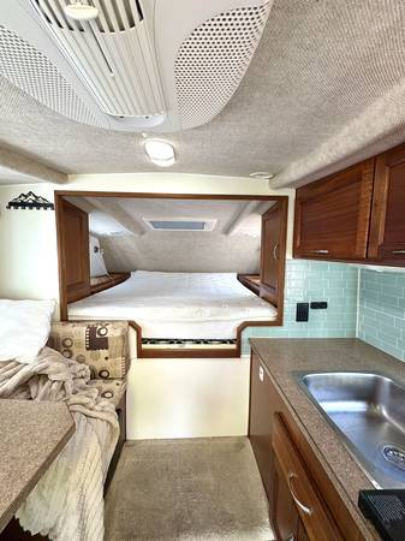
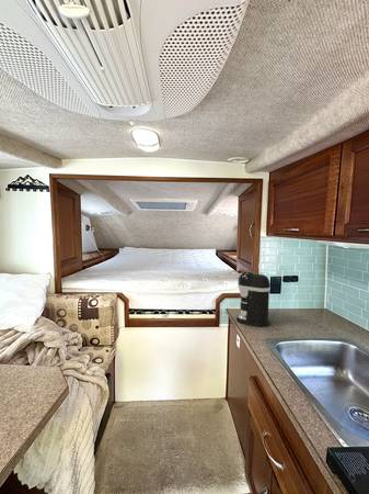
+ coffee maker (253, 296)
